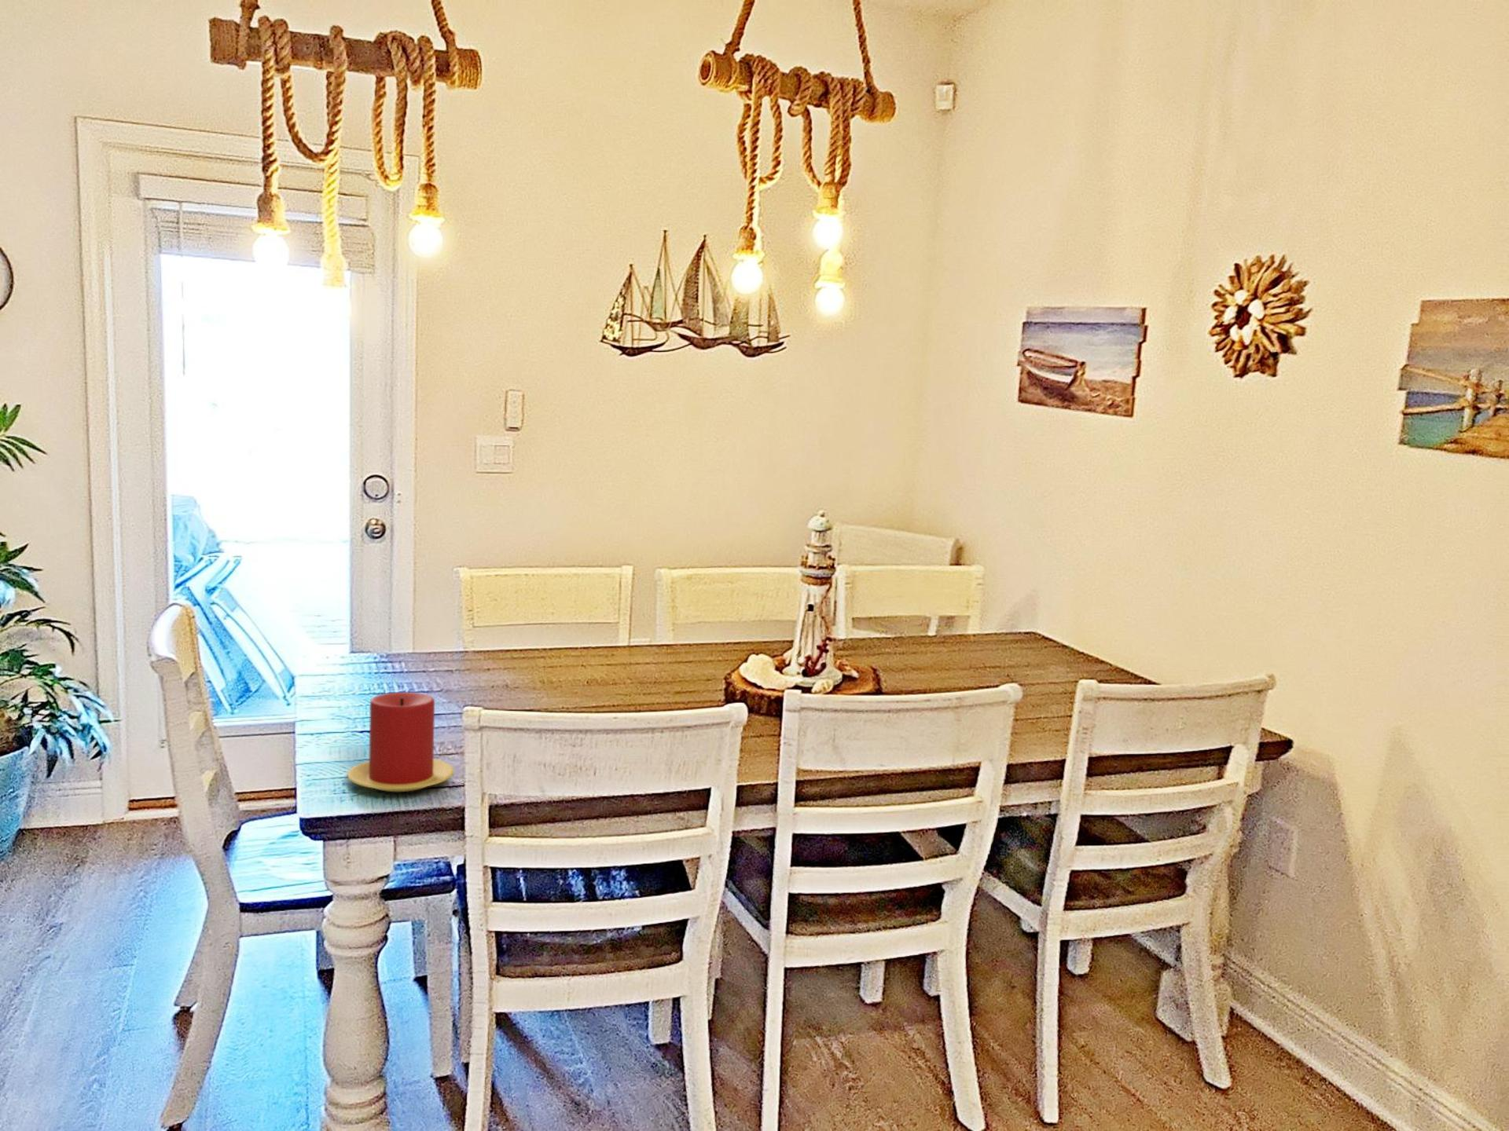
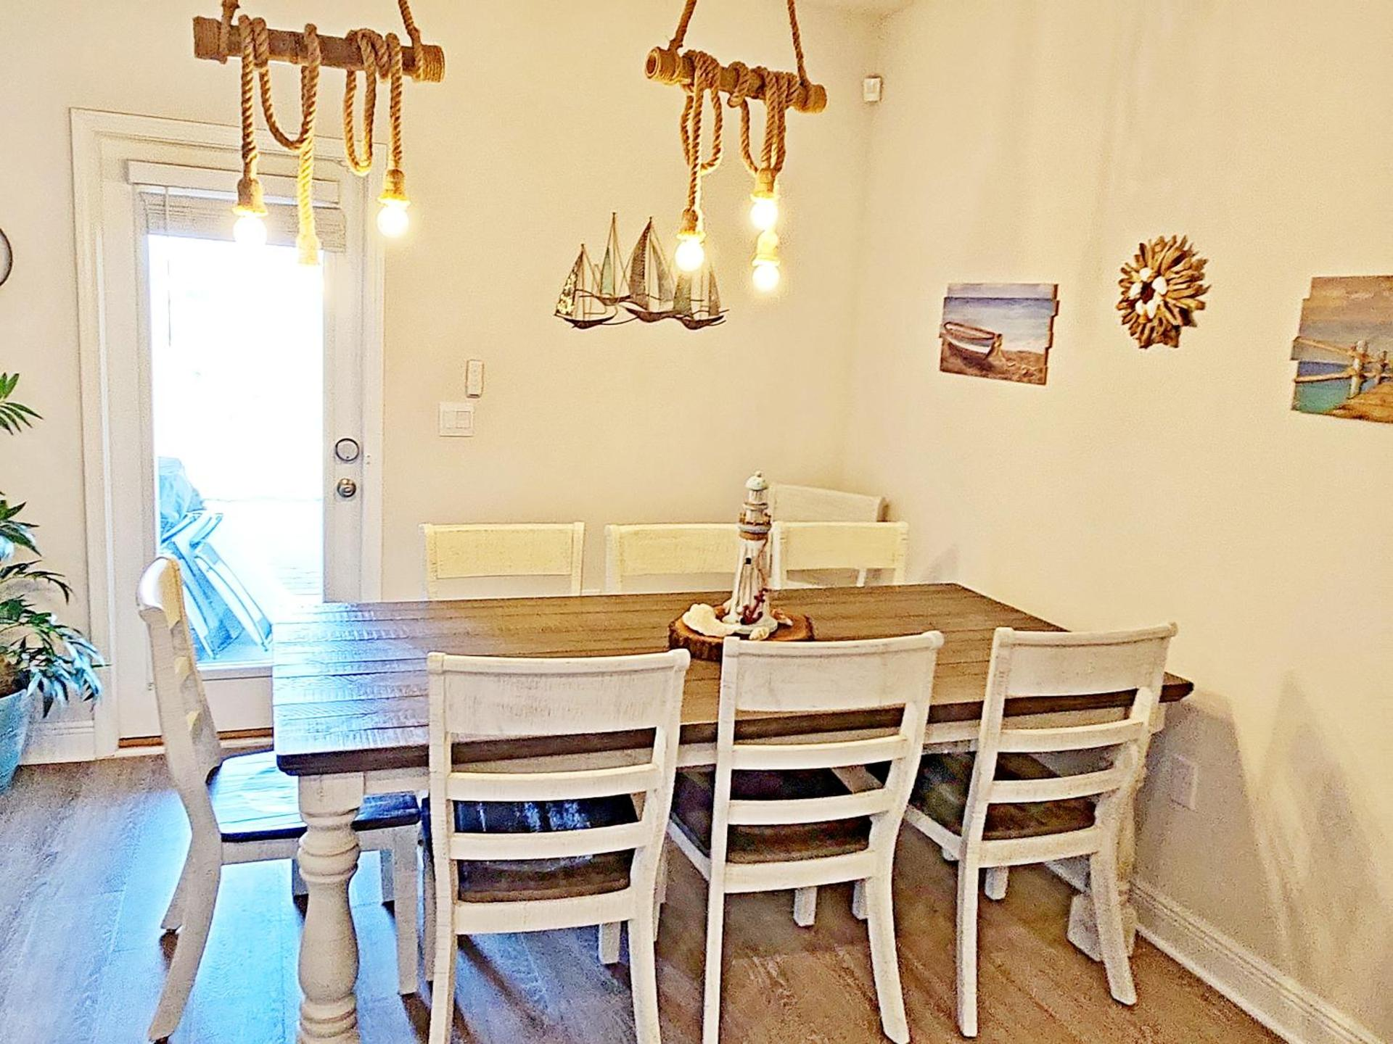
- candle (402, 740)
